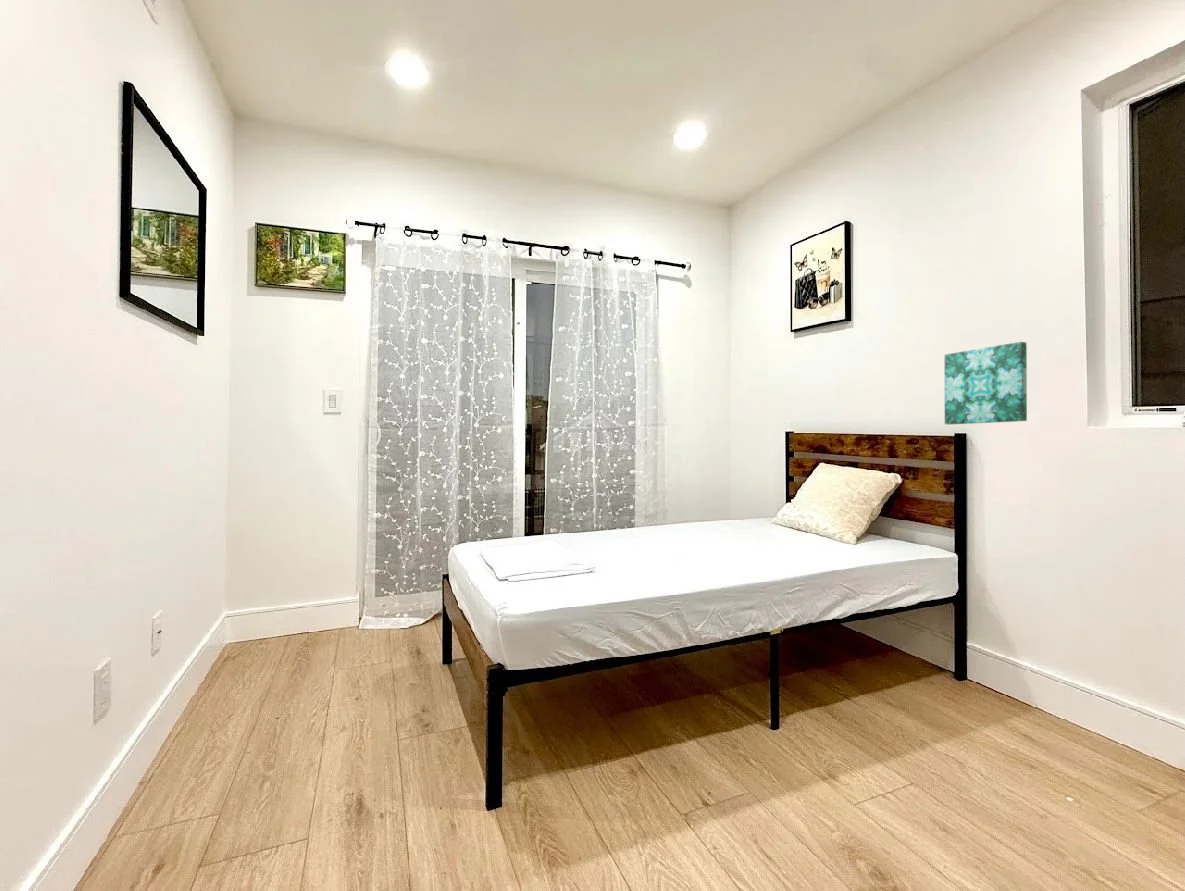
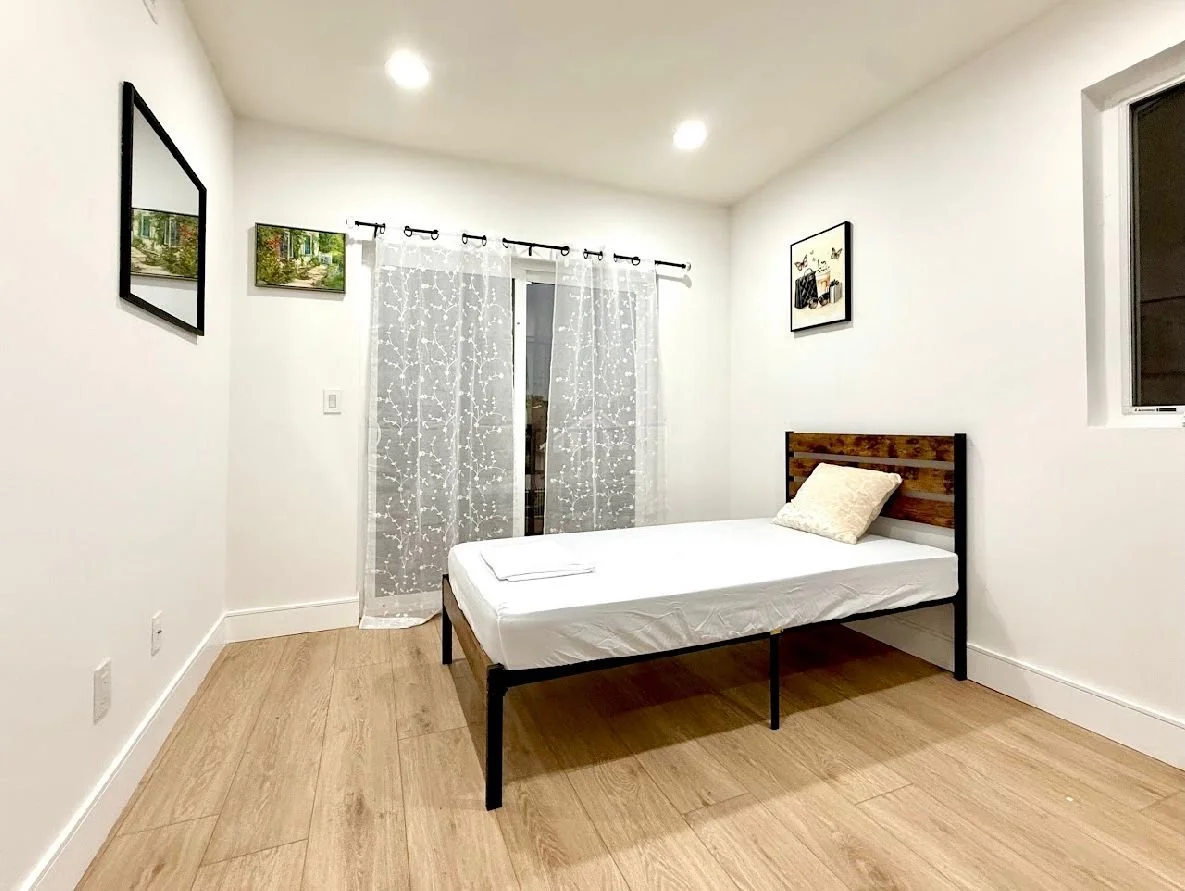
- wall art (983, 385)
